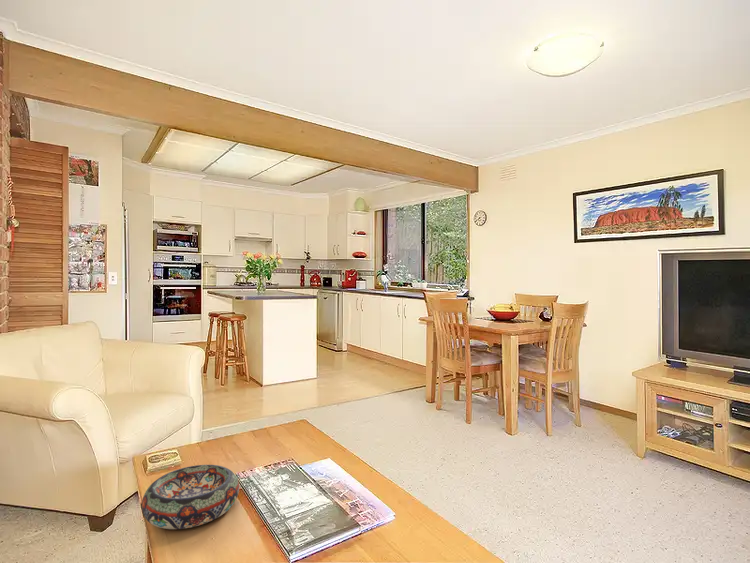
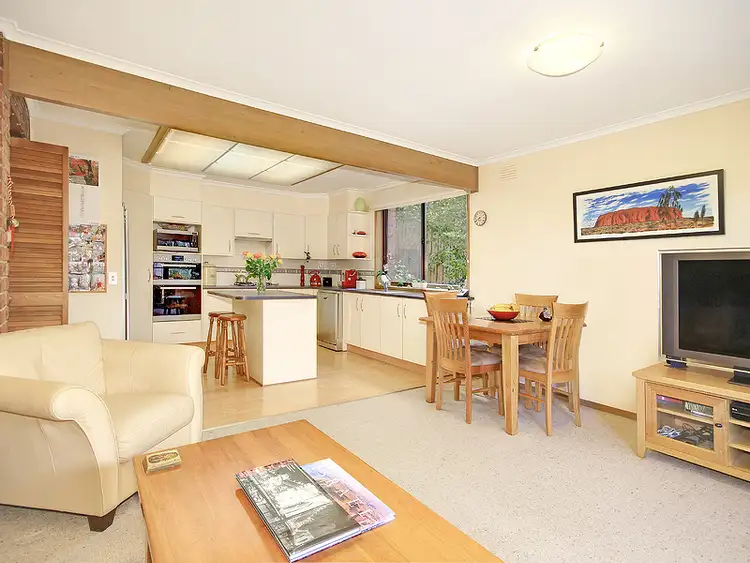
- decorative bowl (192, 494)
